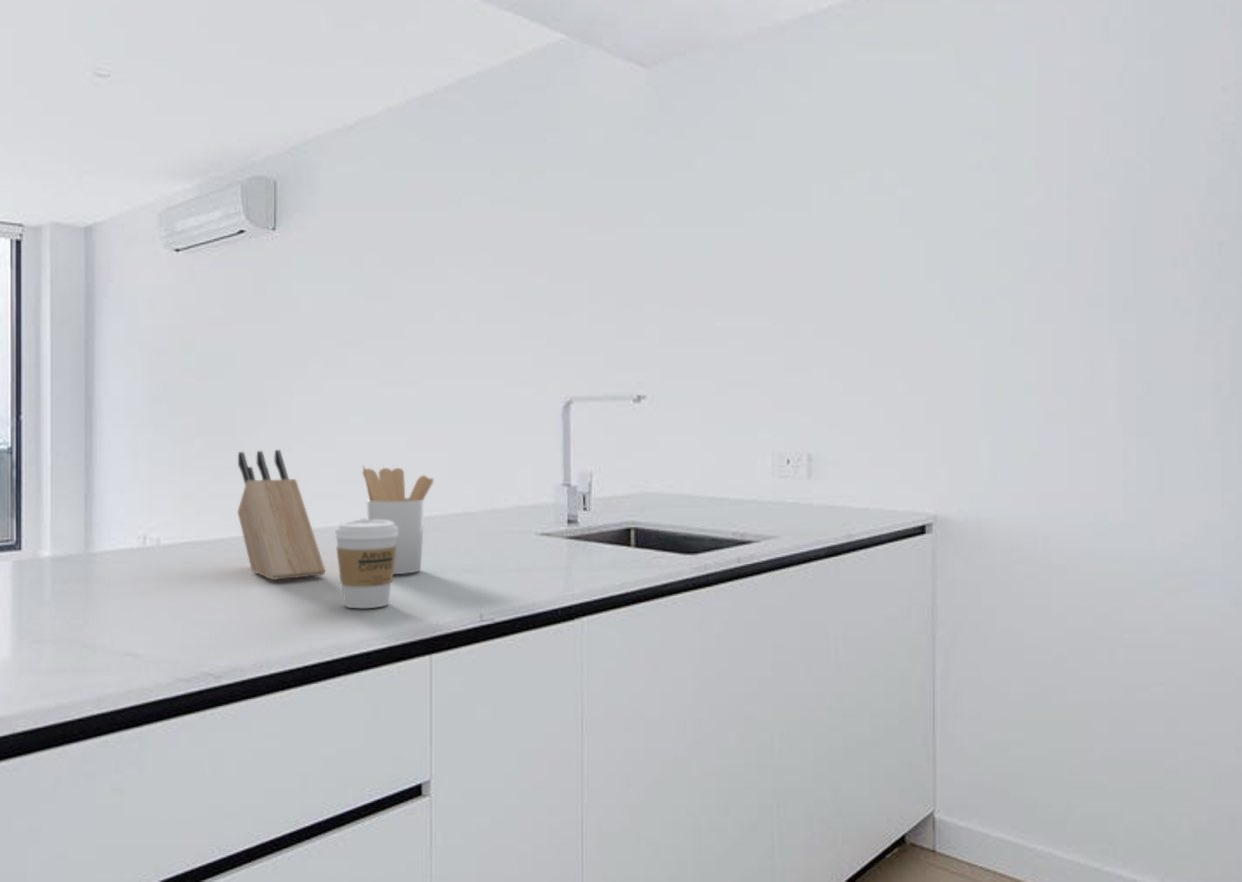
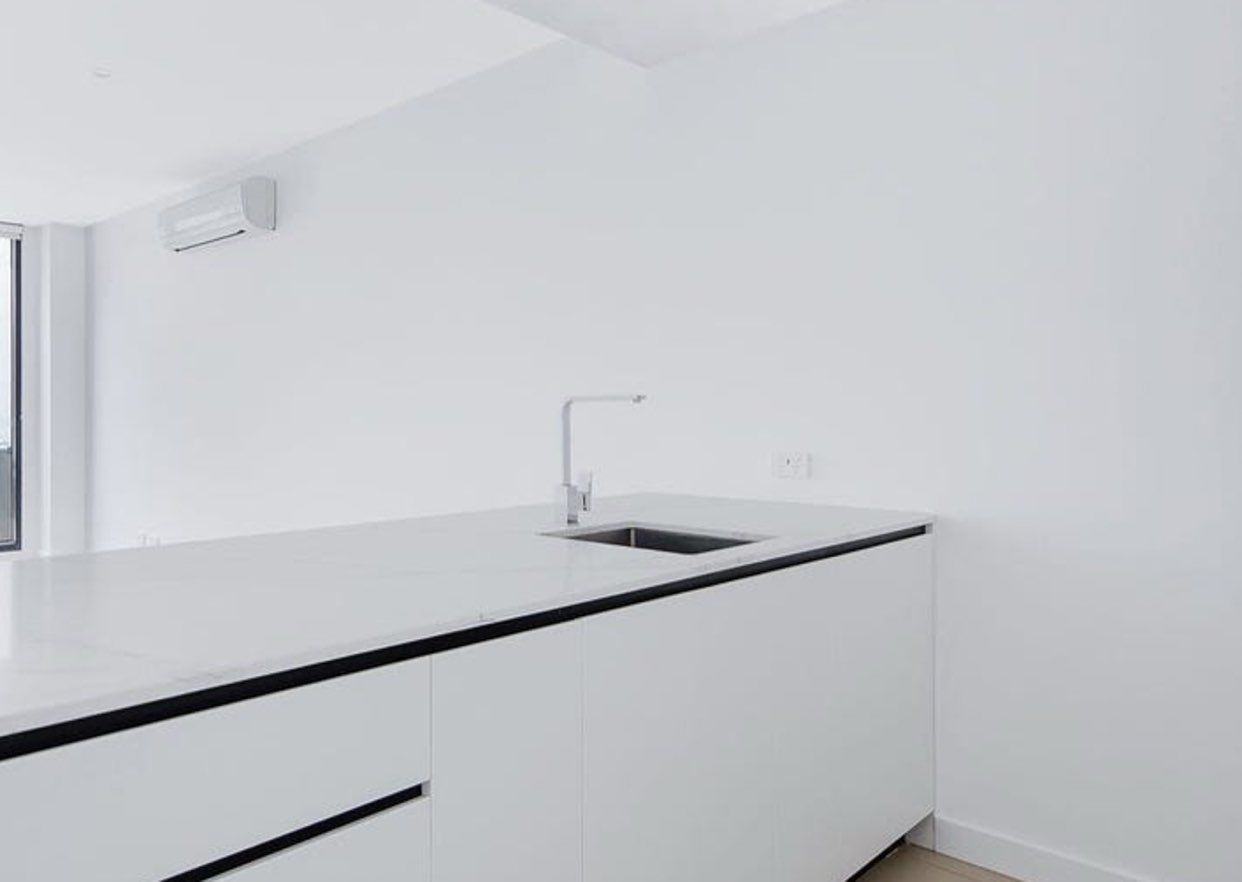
- utensil holder (391, 516)
- knife block (276, 509)
- coffee cup (366, 562)
